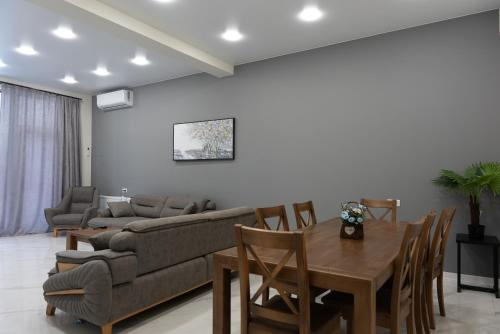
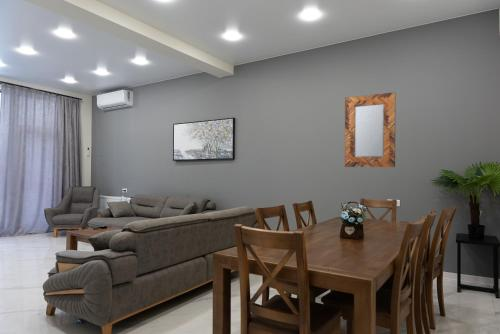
+ home mirror (369, 131)
